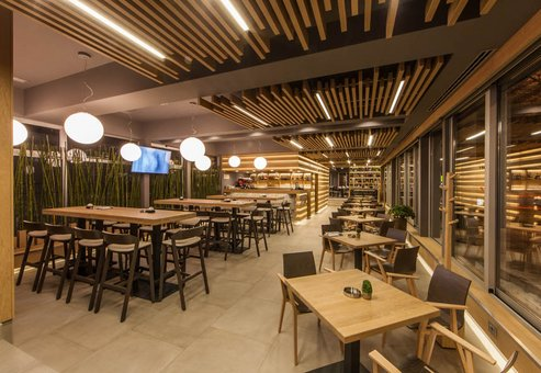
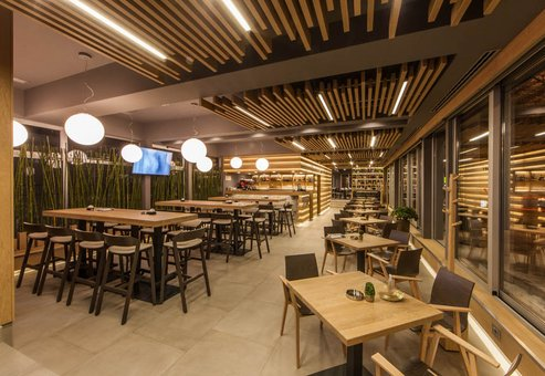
+ candle holder (391, 285)
